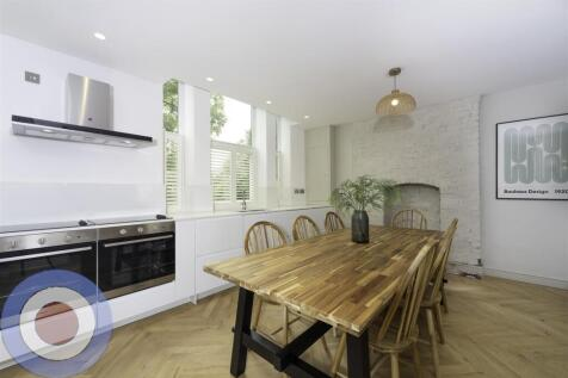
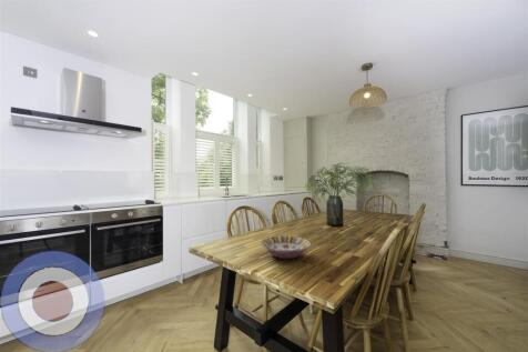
+ serving bowl (285, 248)
